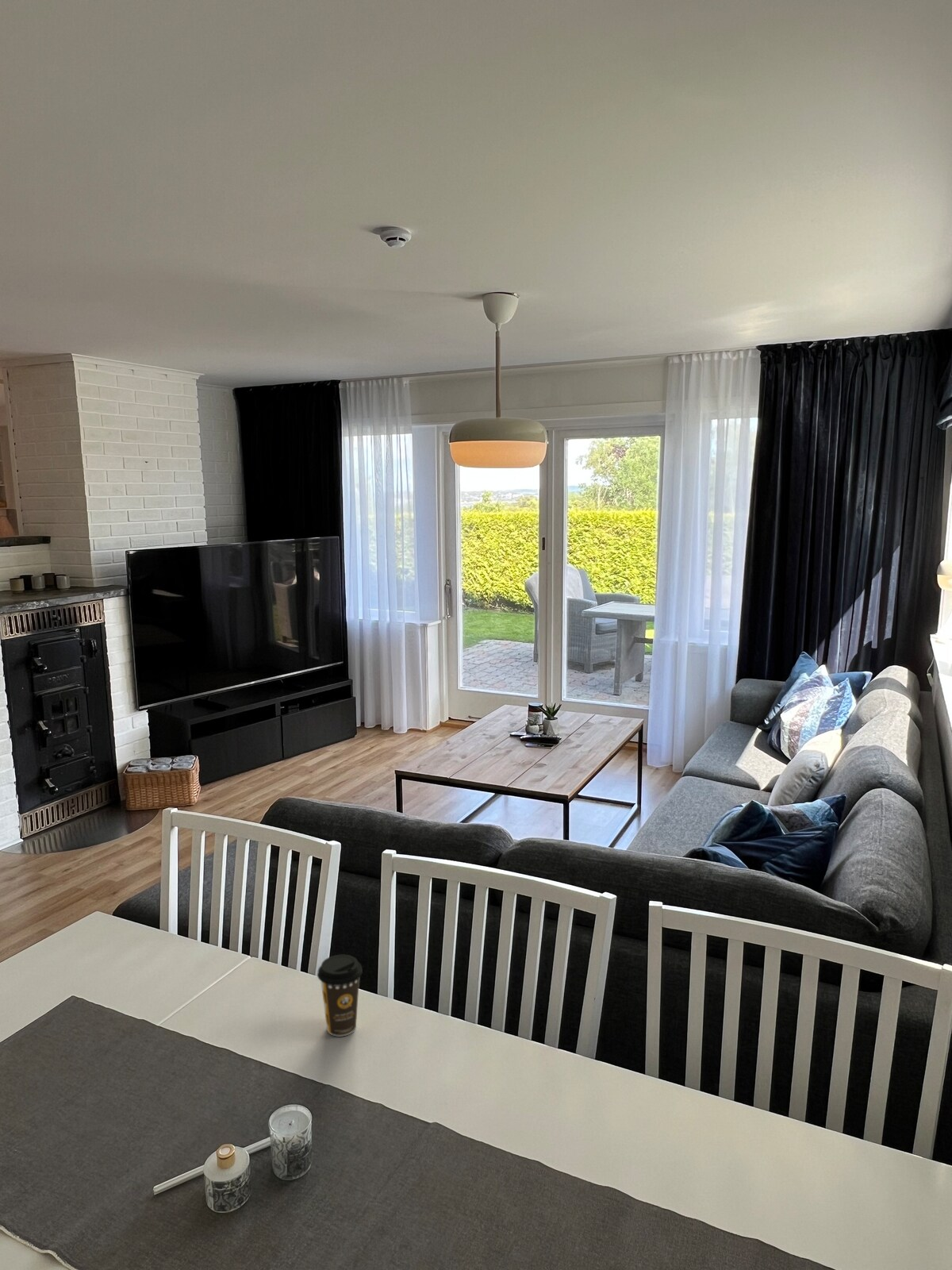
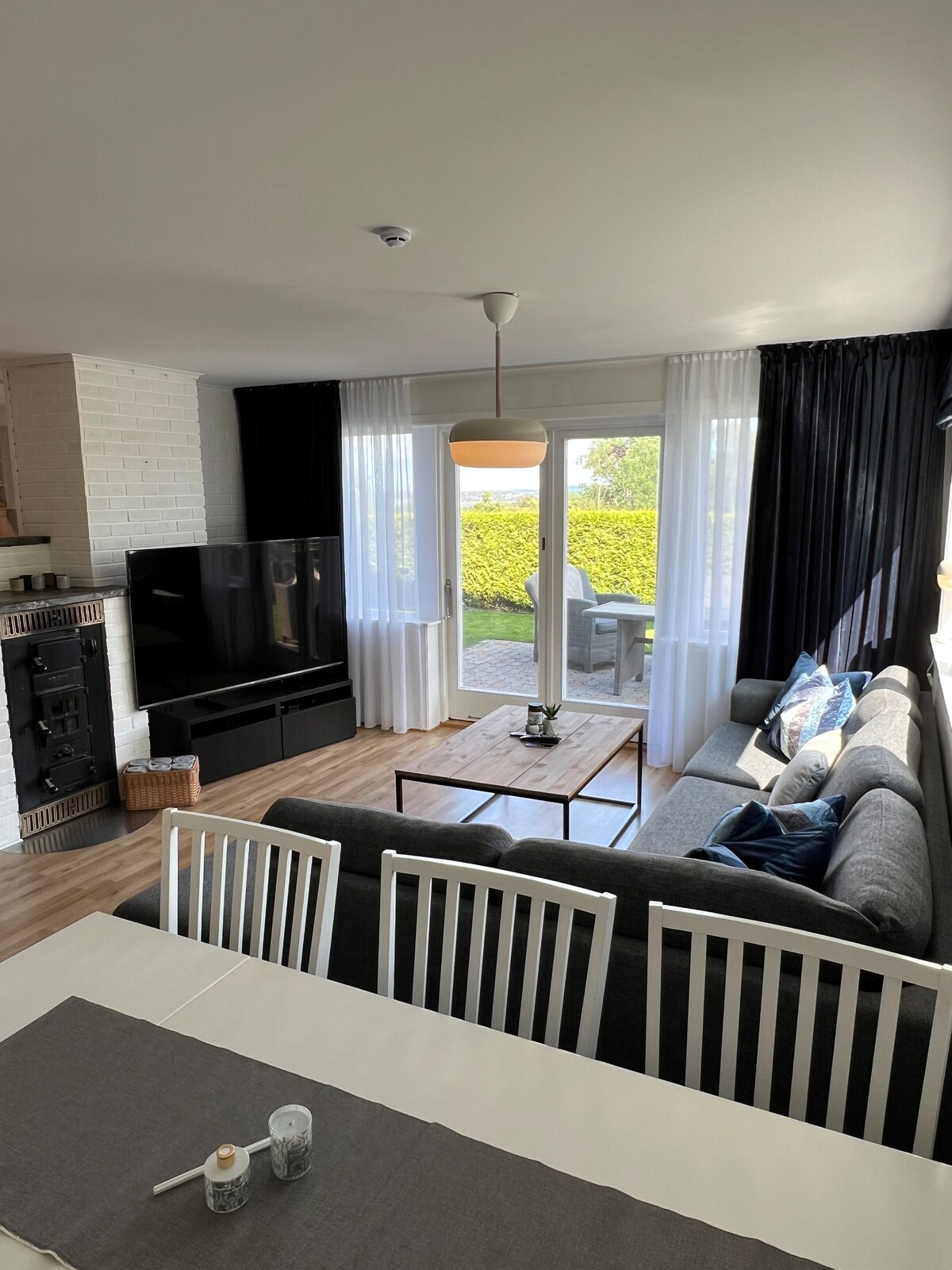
- coffee cup (340, 995)
